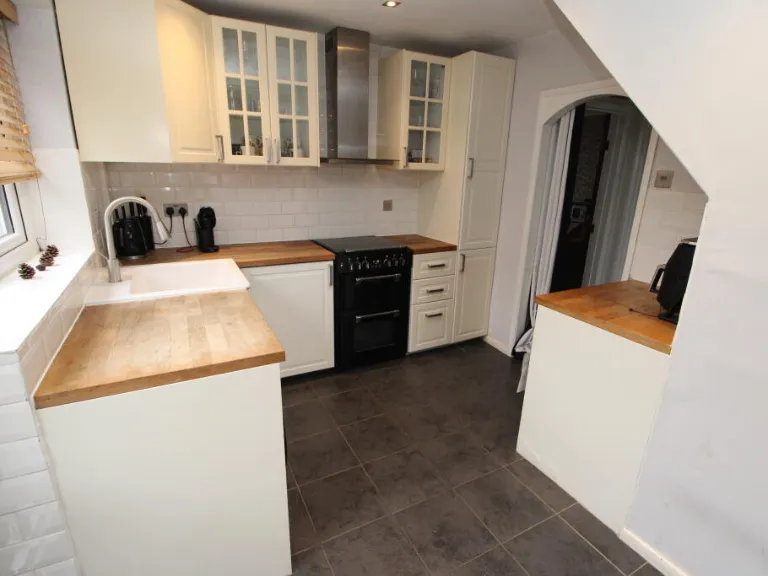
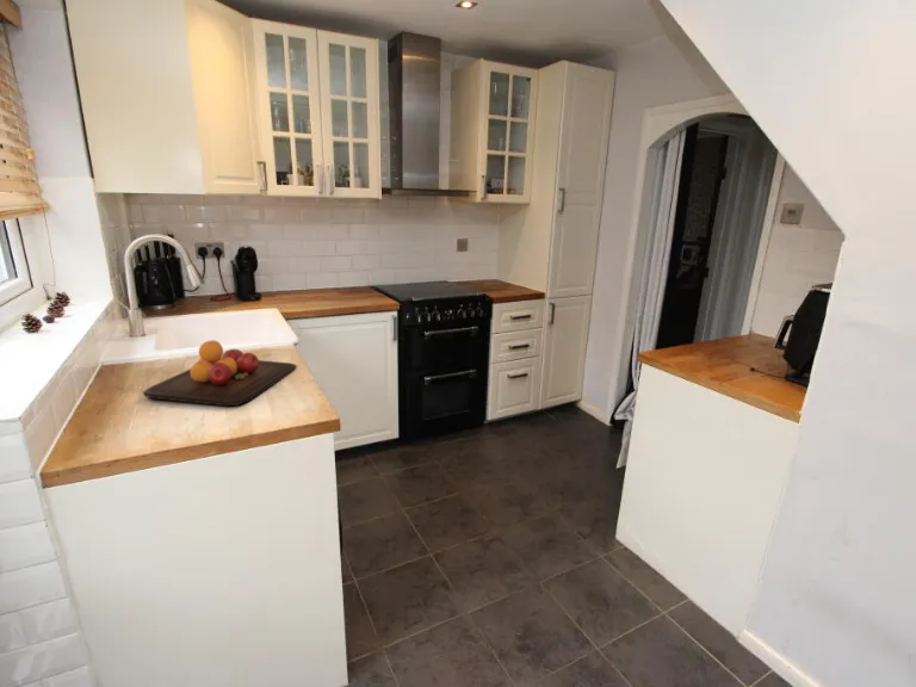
+ chopping board (224, 361)
